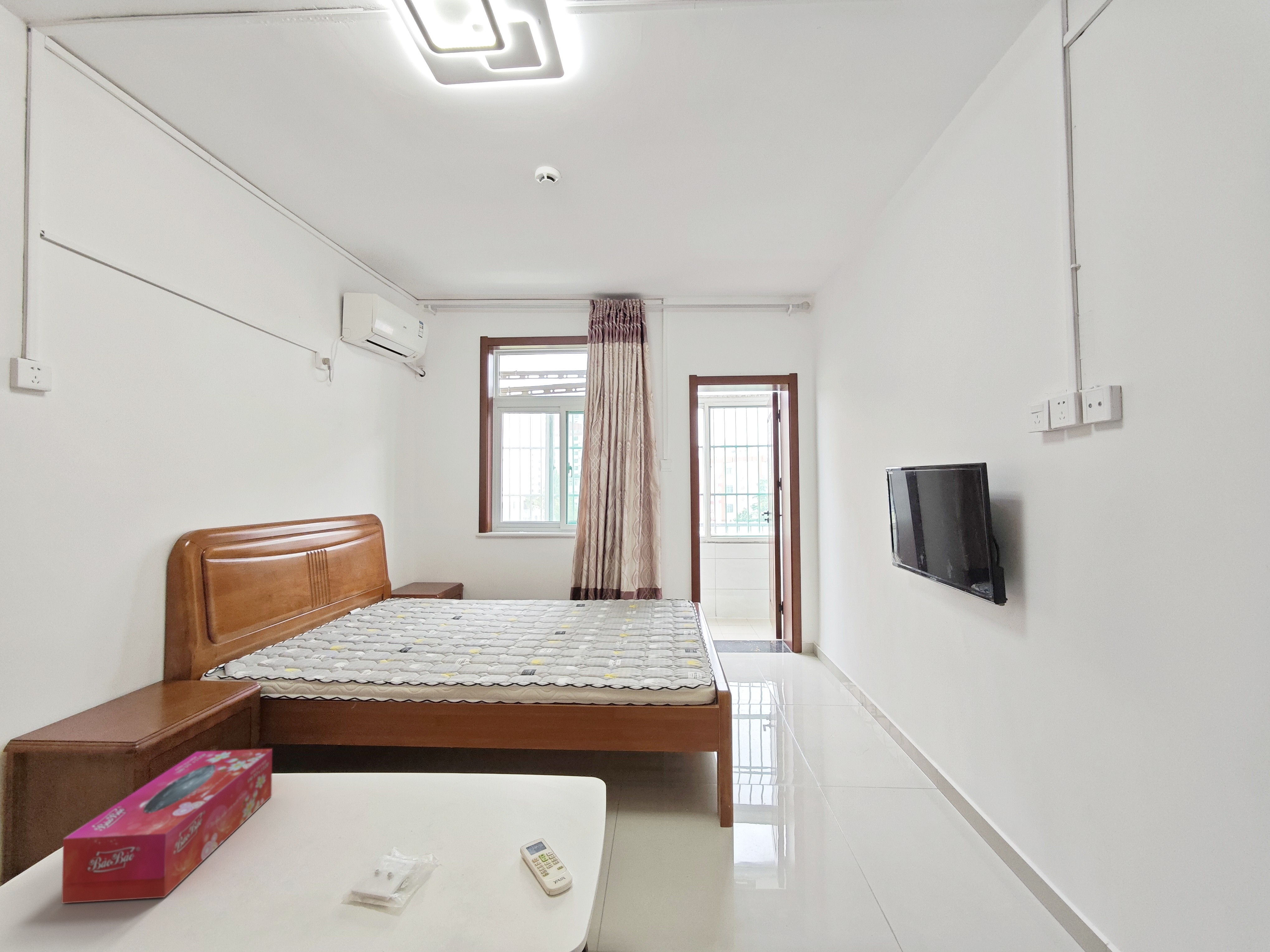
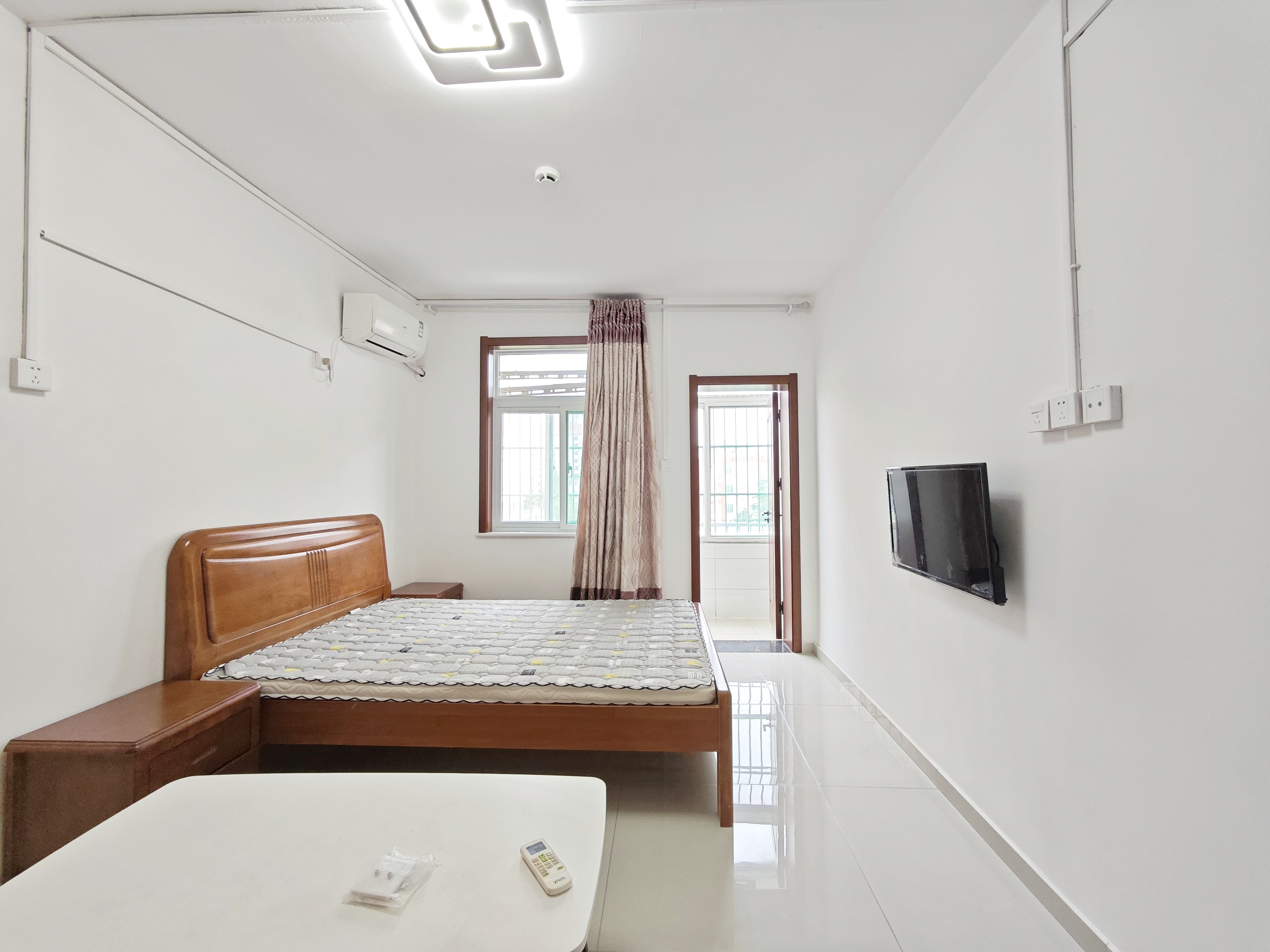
- tissue box (183, 814)
